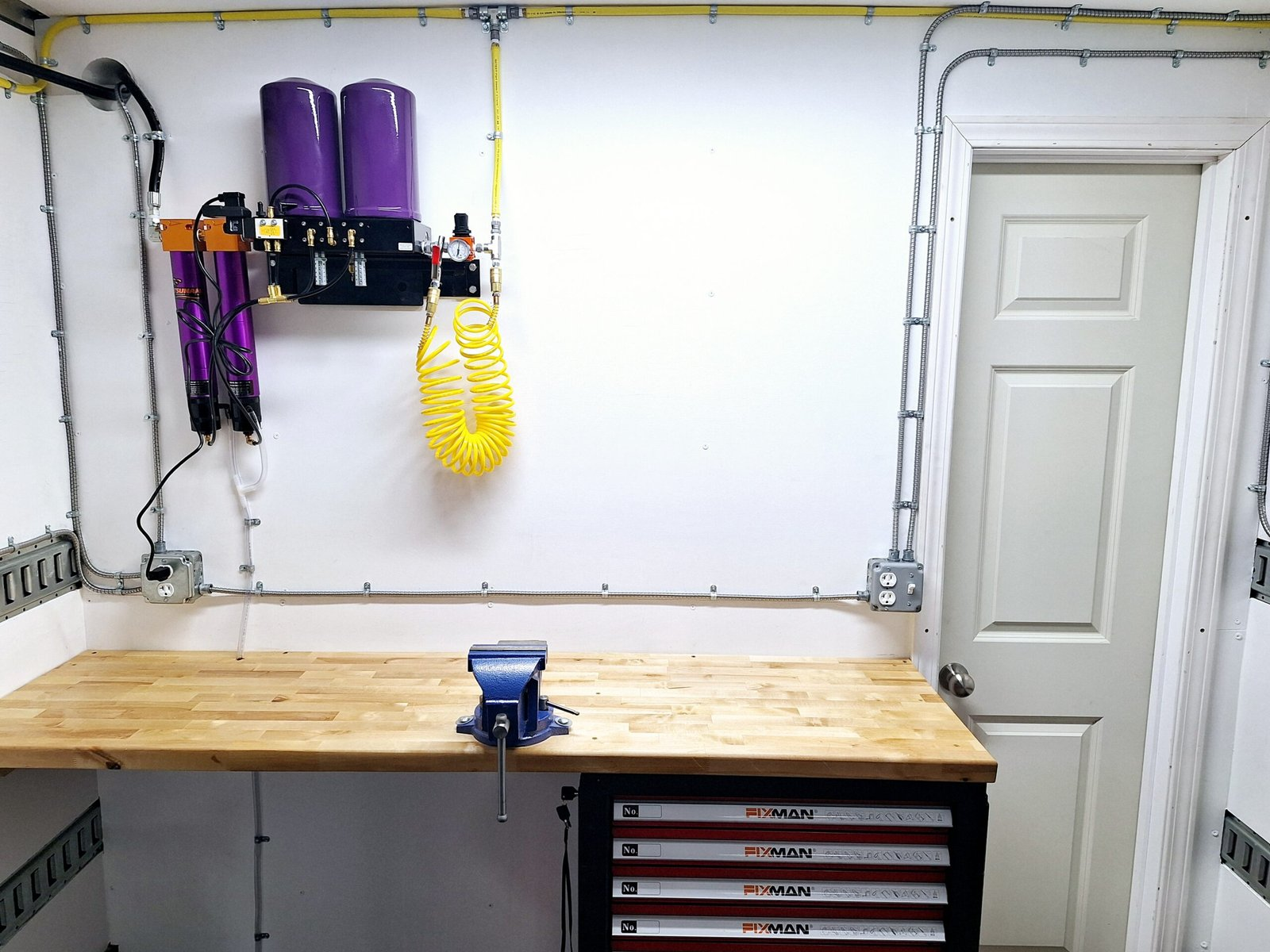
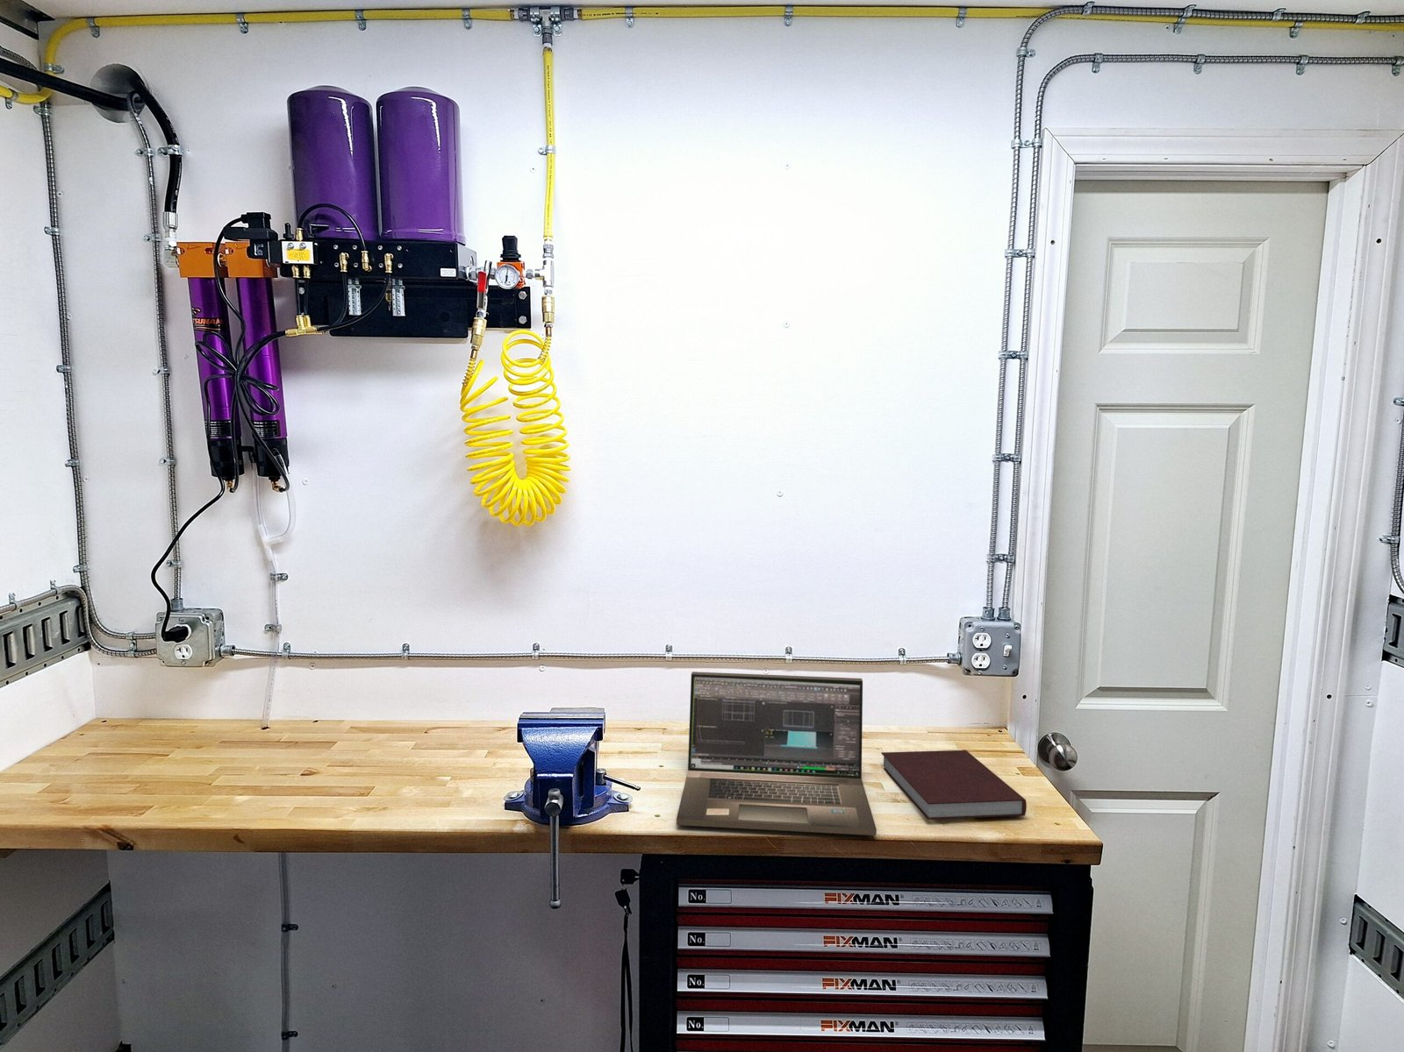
+ notebook (949, 781)
+ laptop (776, 746)
